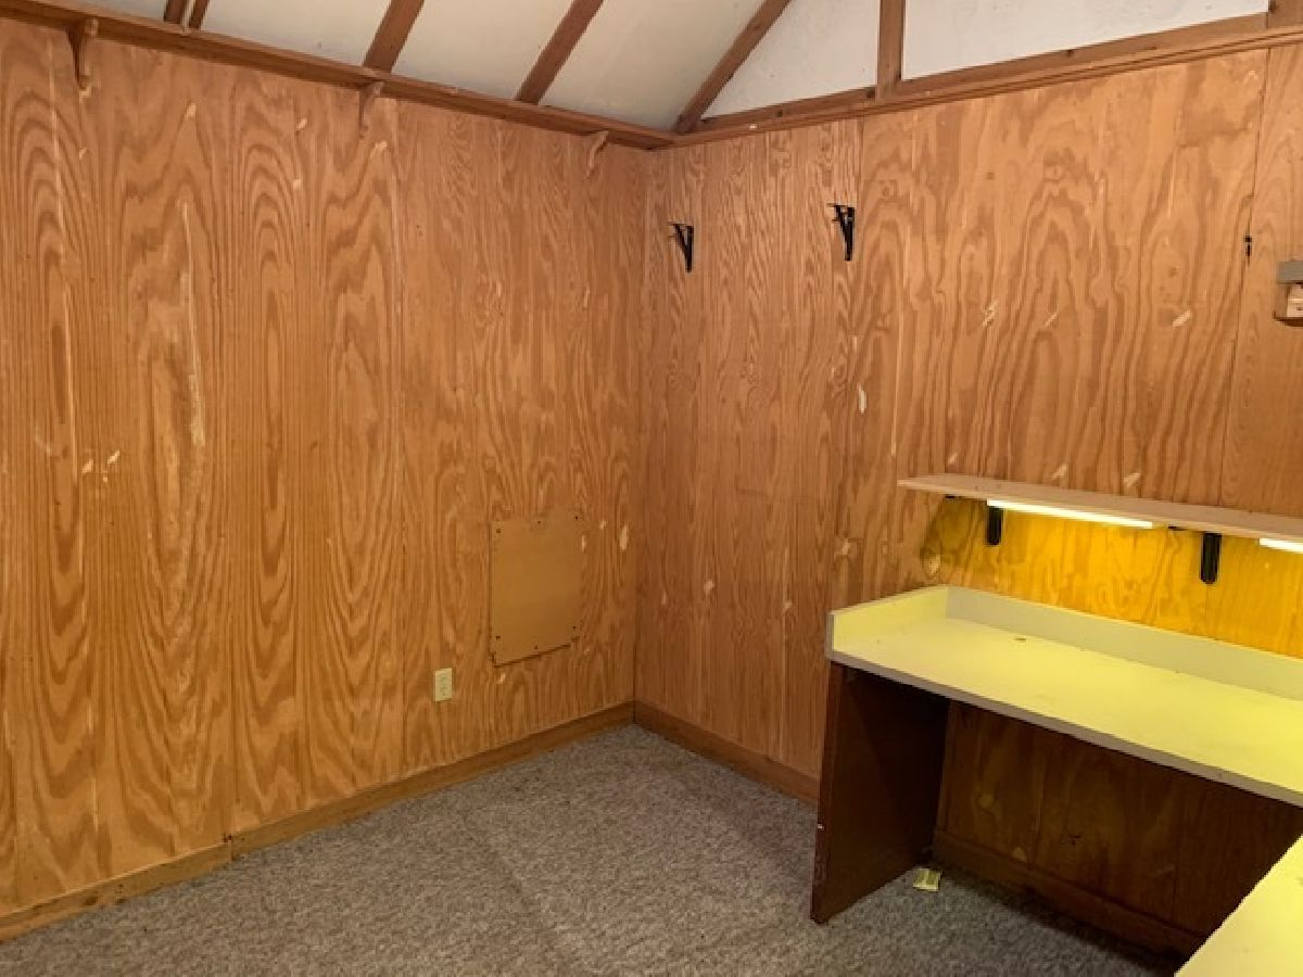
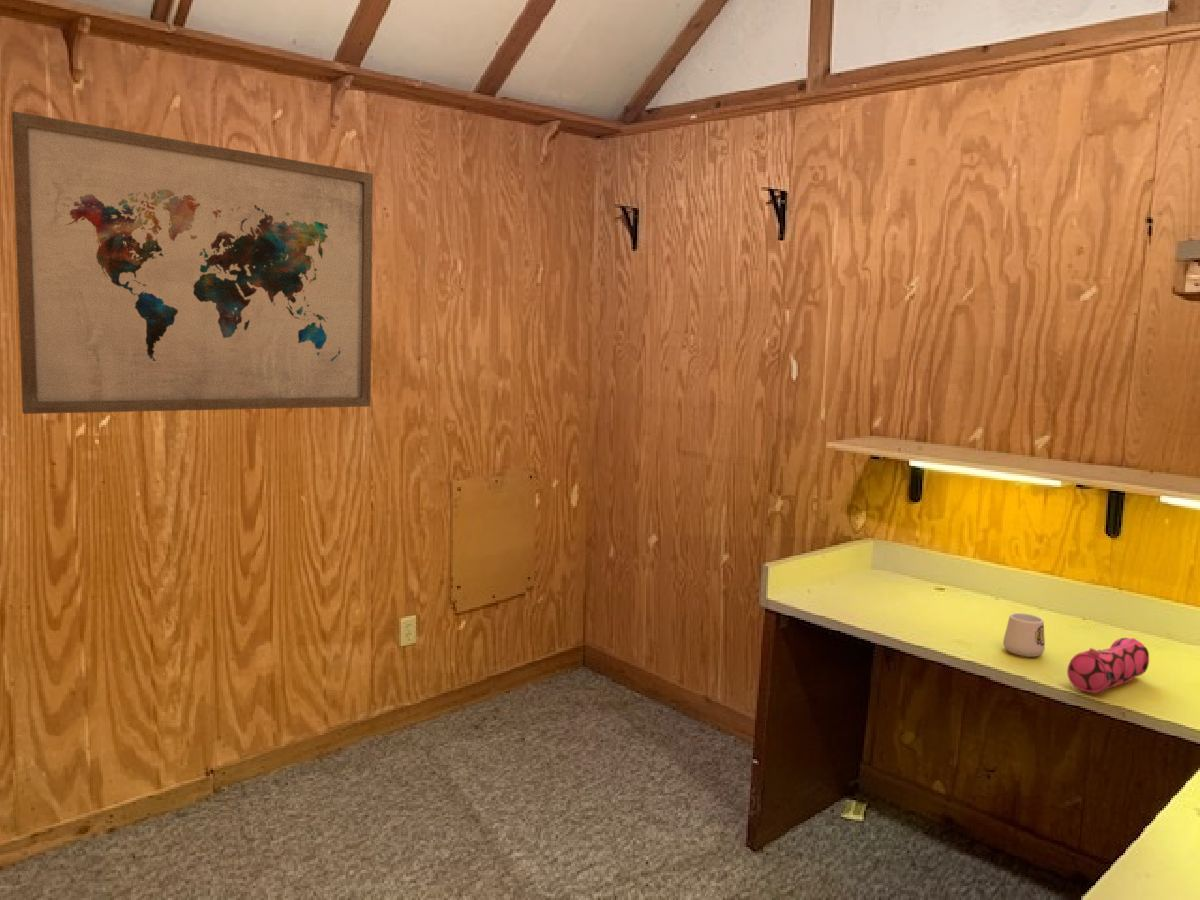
+ wall art (216, 280)
+ mug (1028, 634)
+ pencil case (1111, 662)
